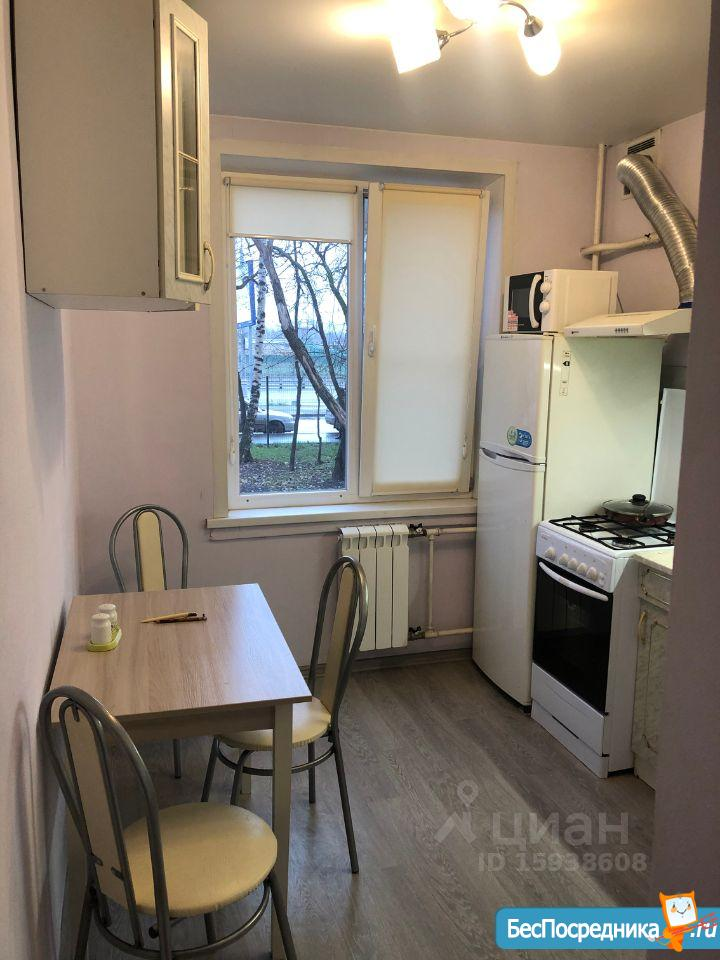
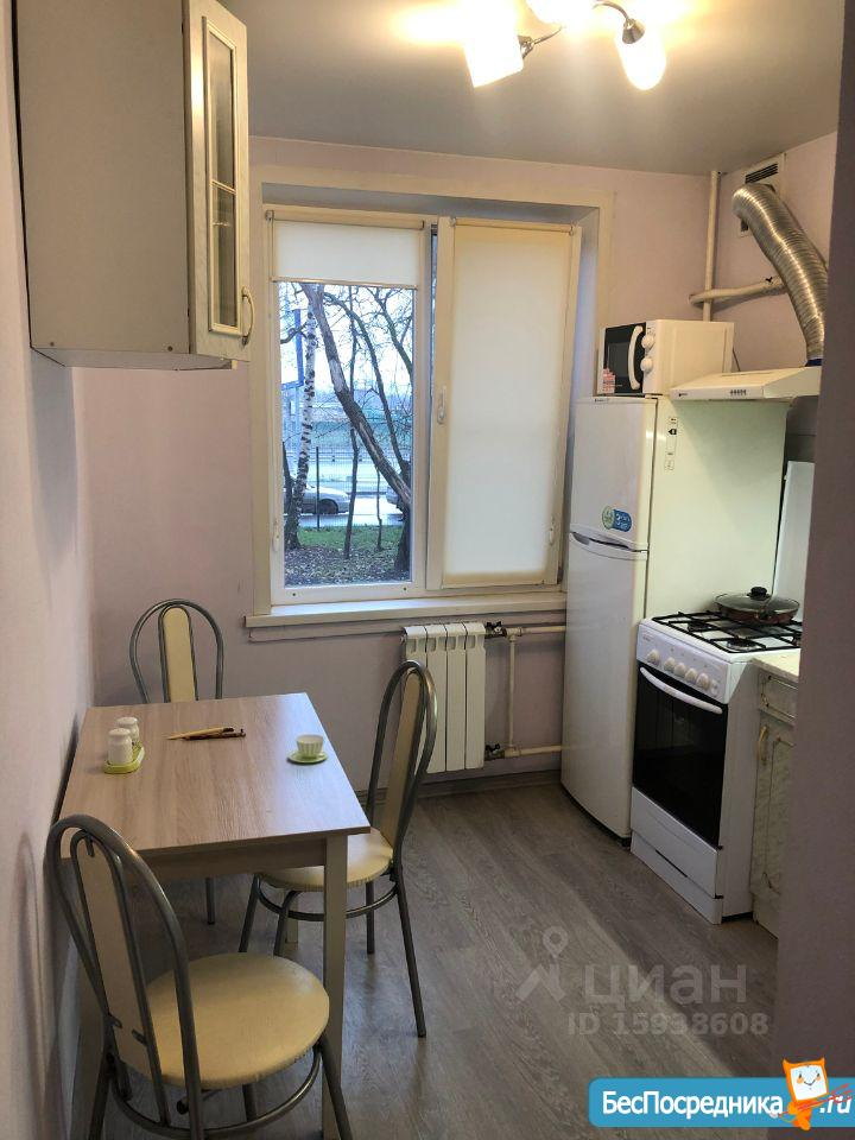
+ cup (308, 748)
